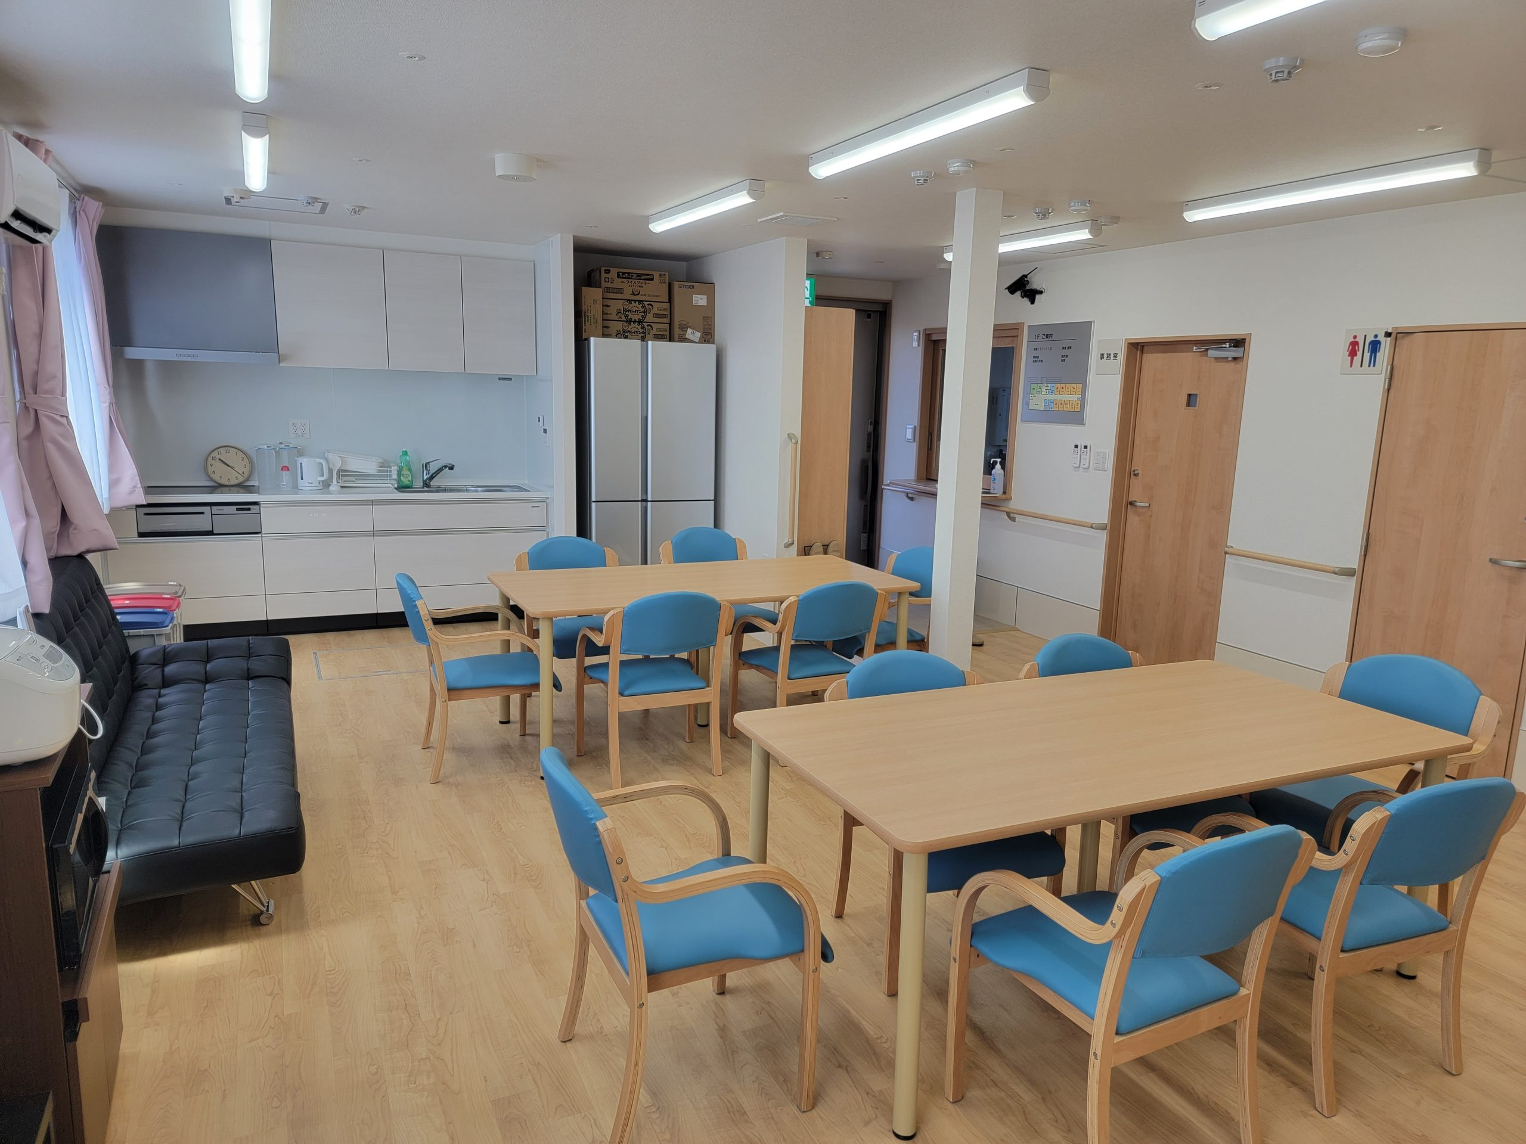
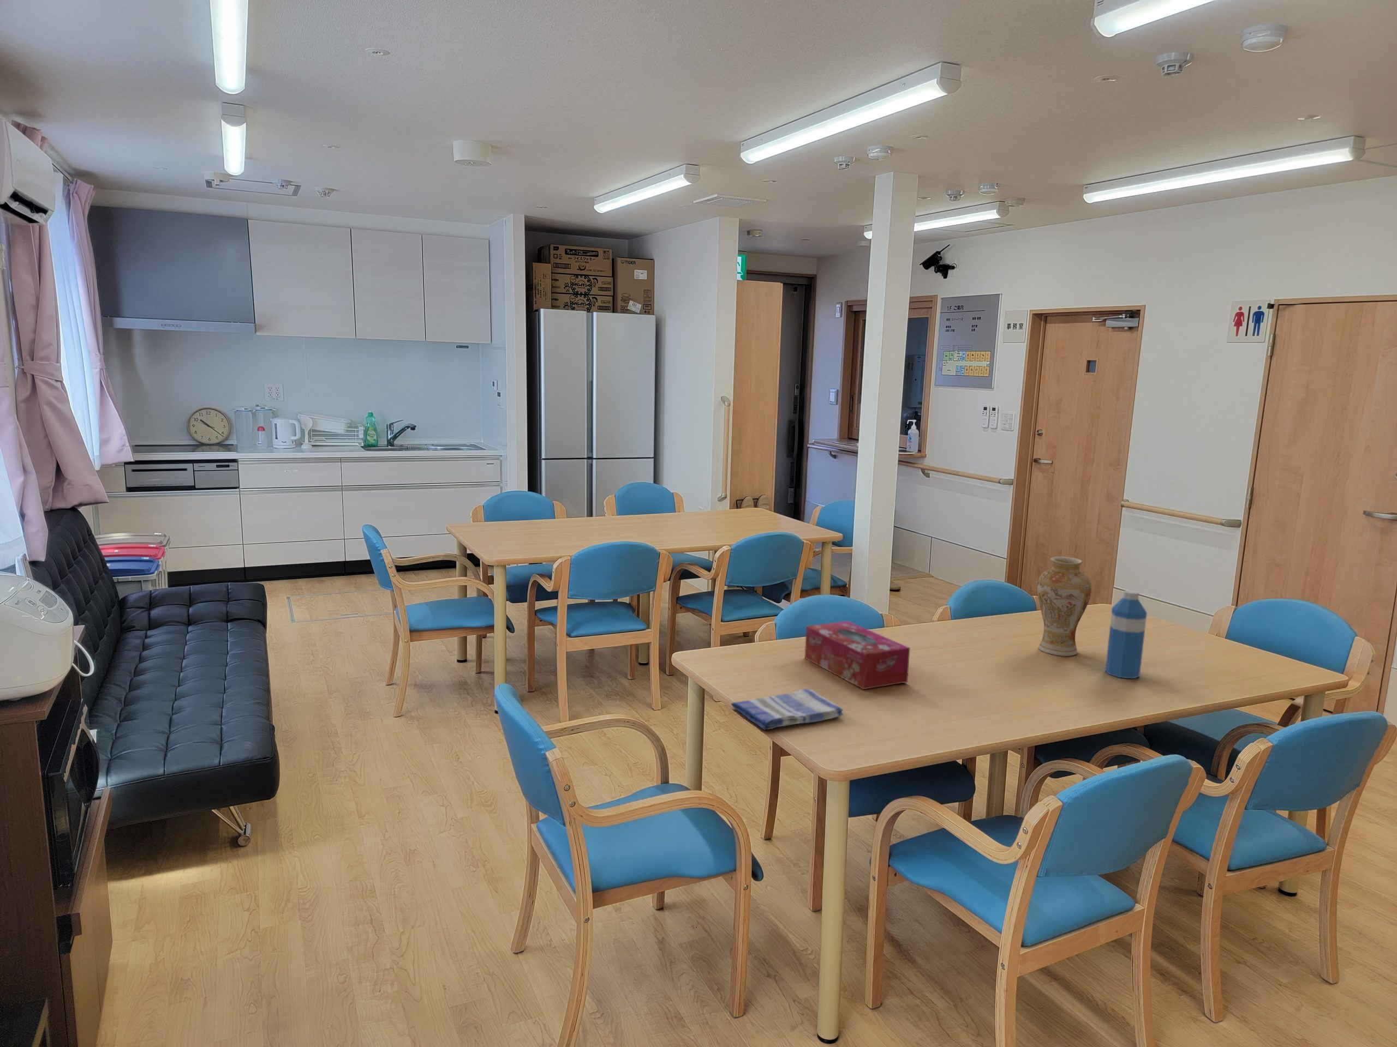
+ tissue box (855, 653)
+ vase (1062, 605)
+ water bottle (1126, 632)
+ dish towel (788, 707)
